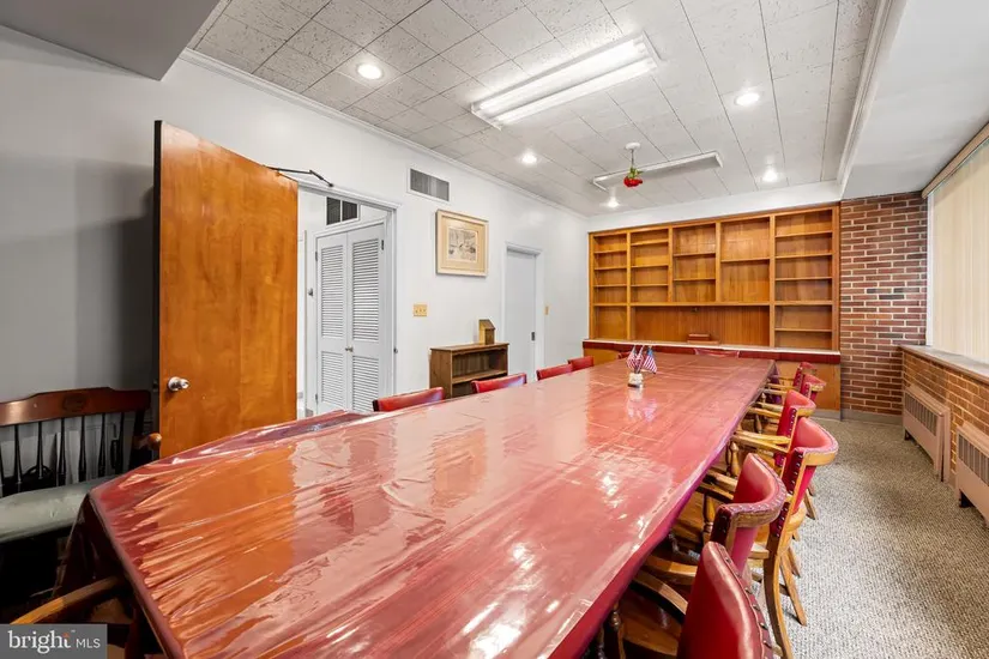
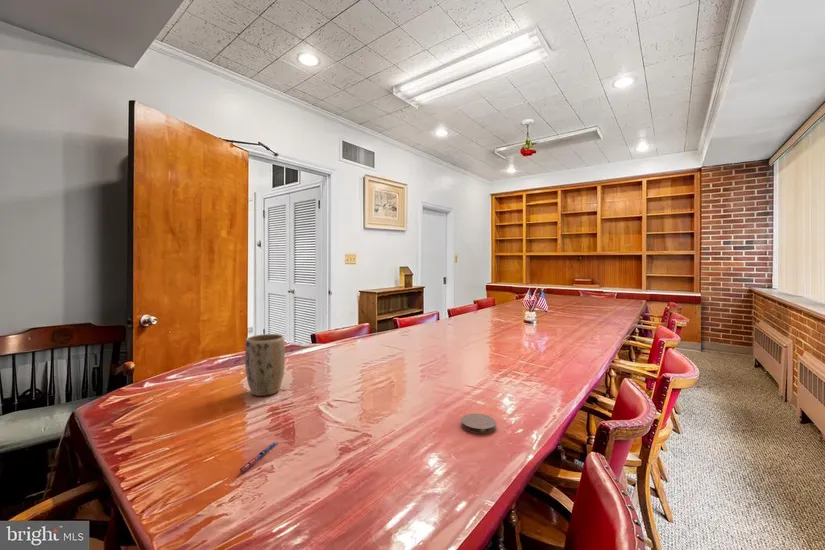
+ pen (260, 454)
+ plant pot (265, 364)
+ coaster (478, 423)
